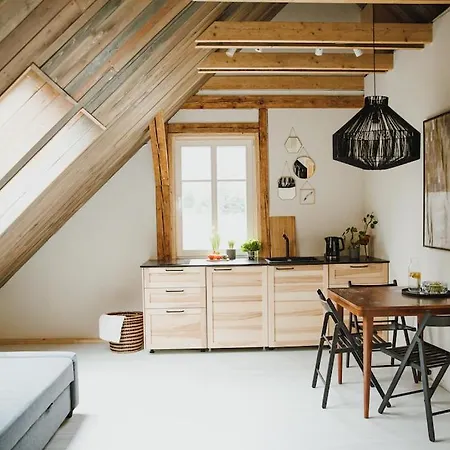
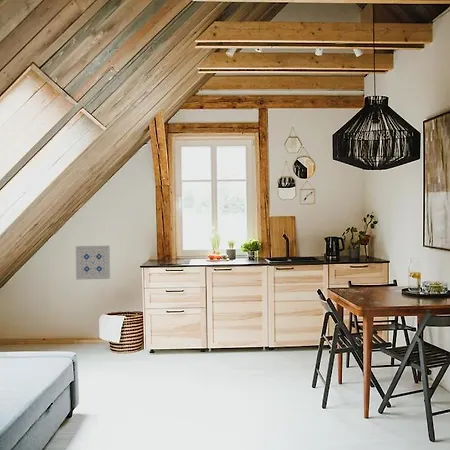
+ wall art (93, 262)
